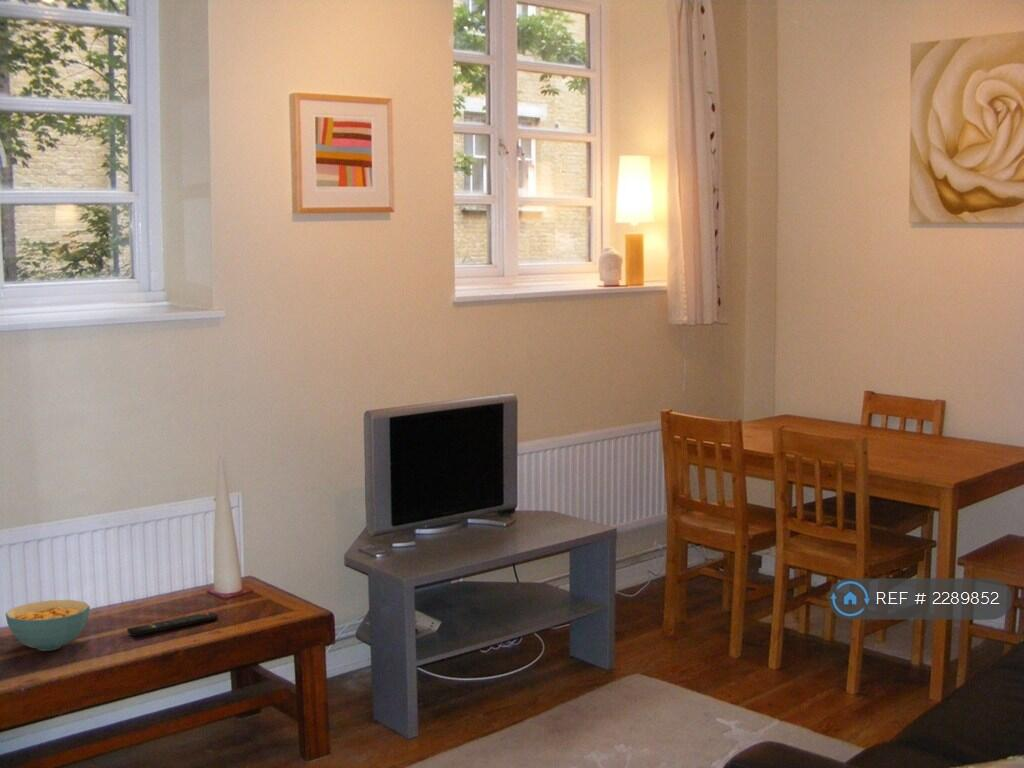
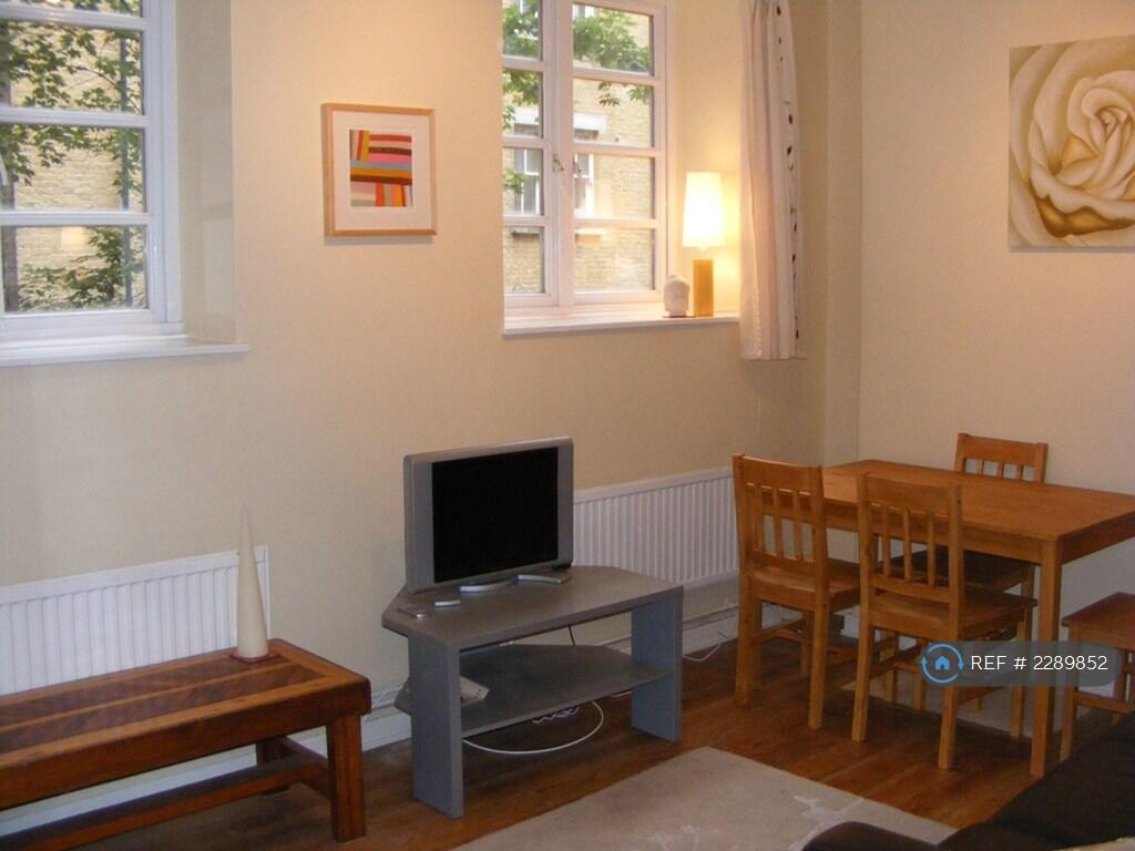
- cereal bowl (48, 628)
- remote control (174, 624)
